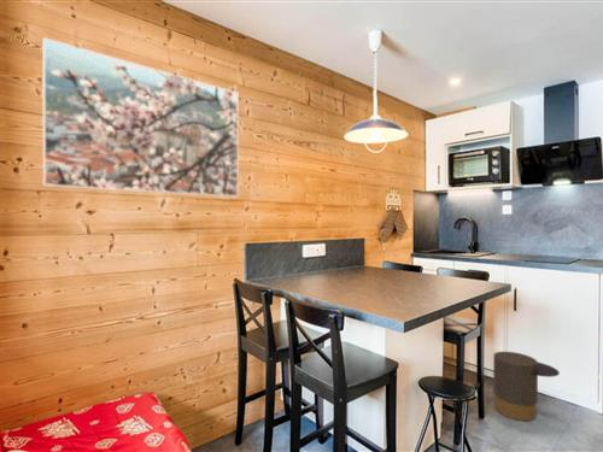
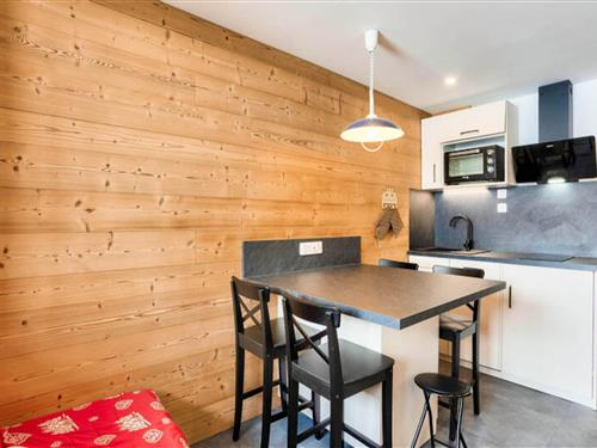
- trash can (525, 386)
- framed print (157, 131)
